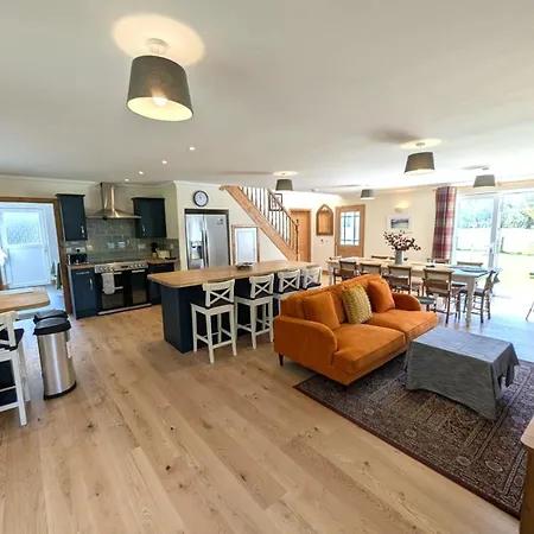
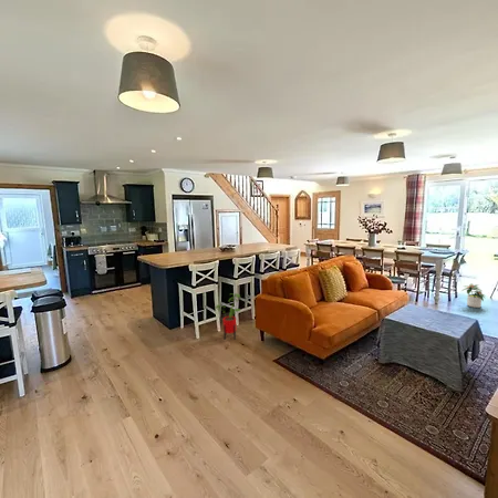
+ house plant (230, 315)
+ potted plant (473, 294)
